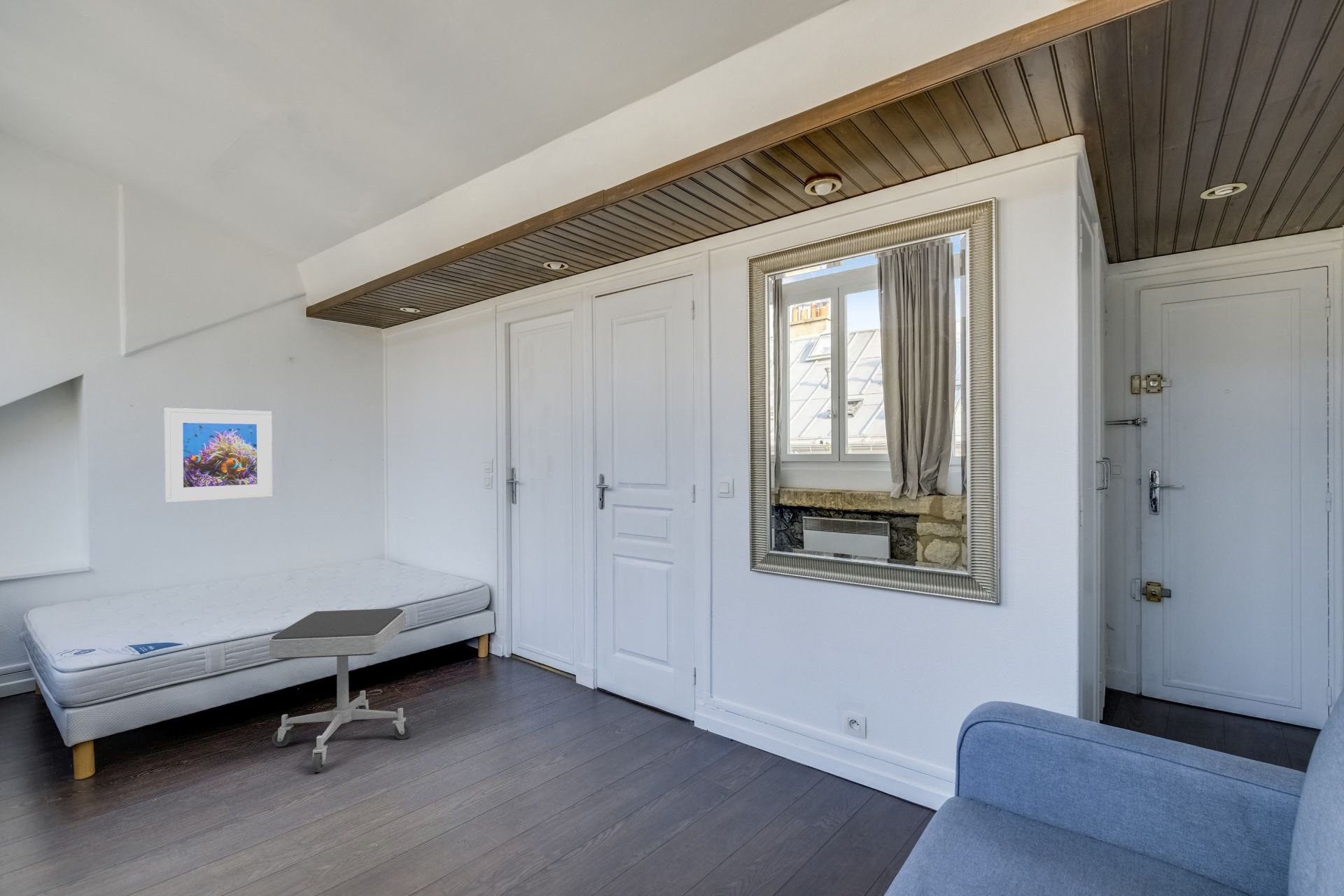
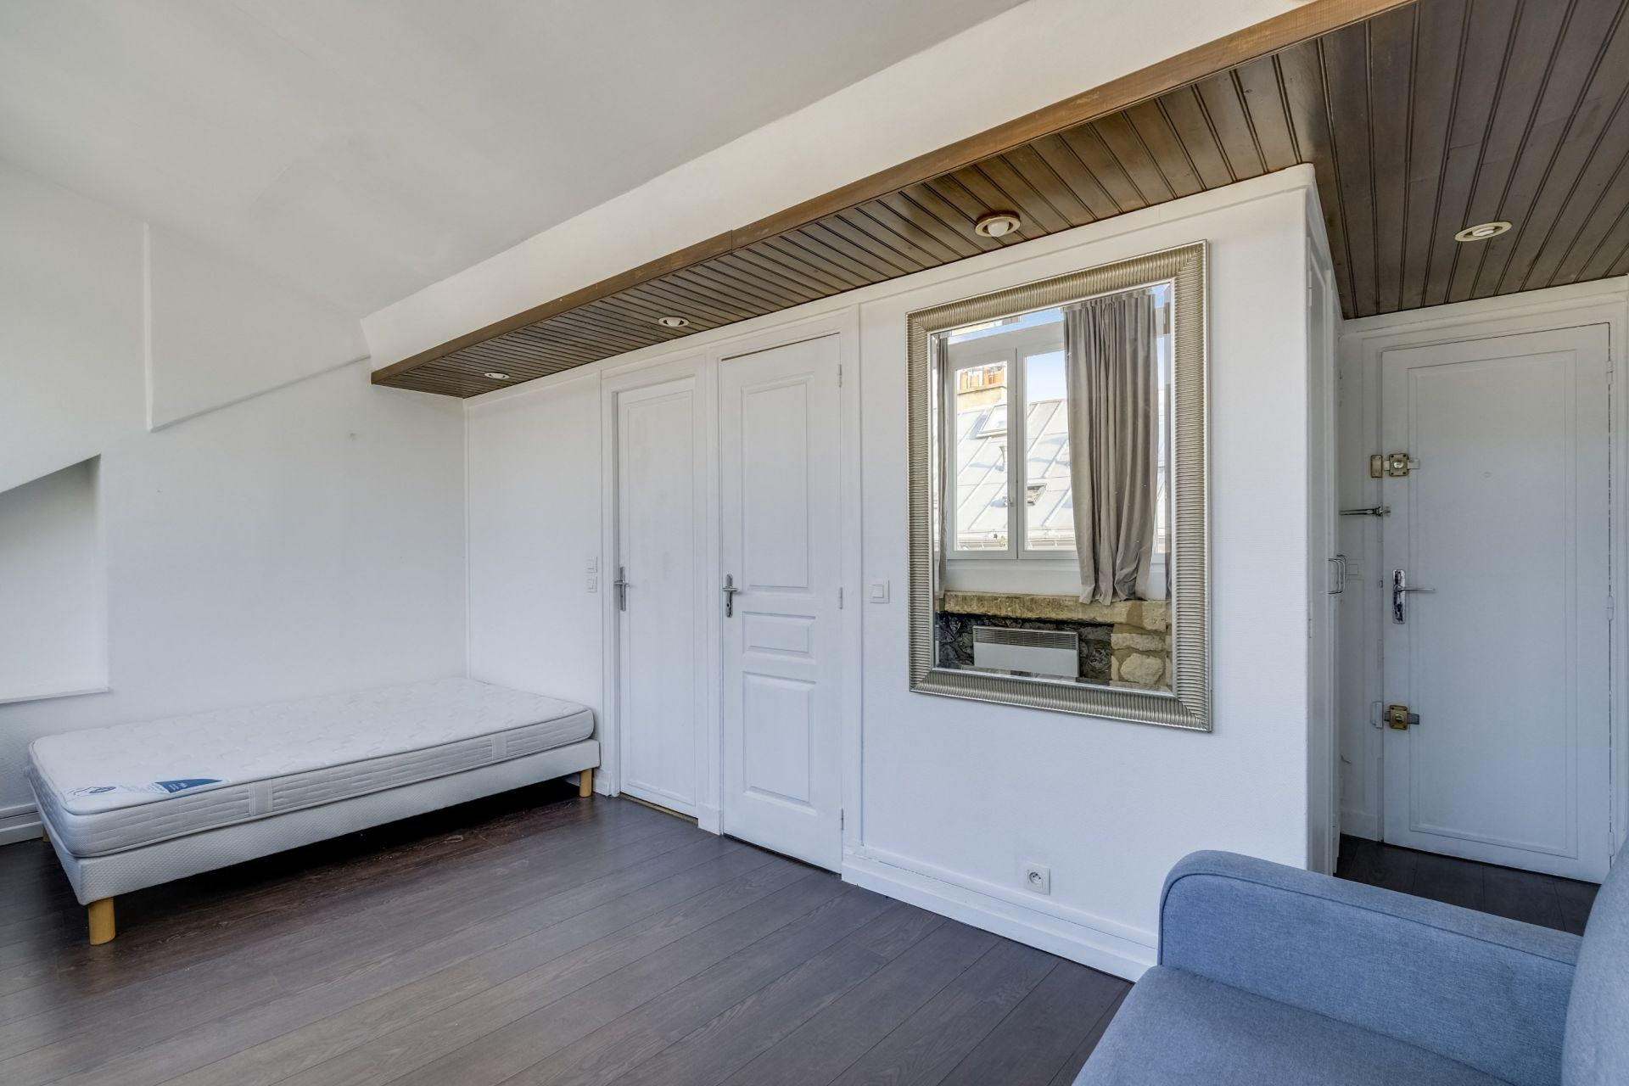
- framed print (220, 454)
- stool (342, 681)
